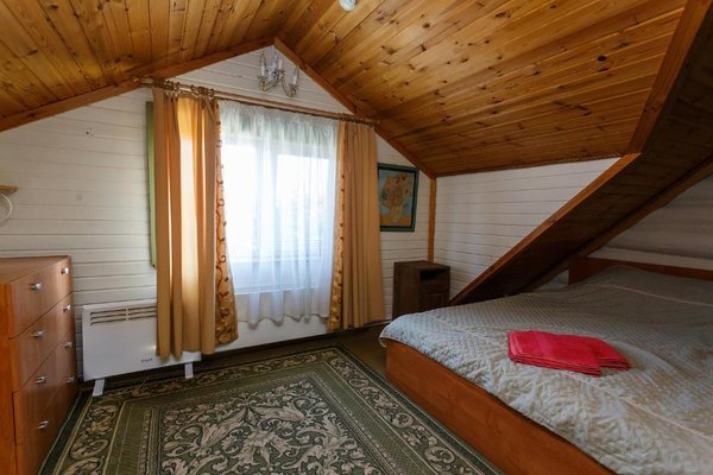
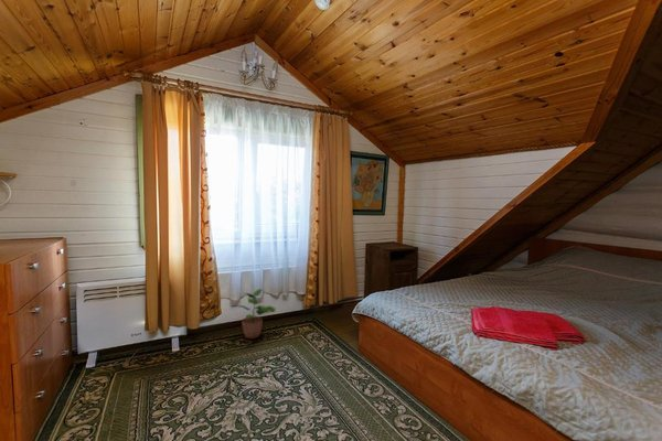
+ potted plant (253, 312)
